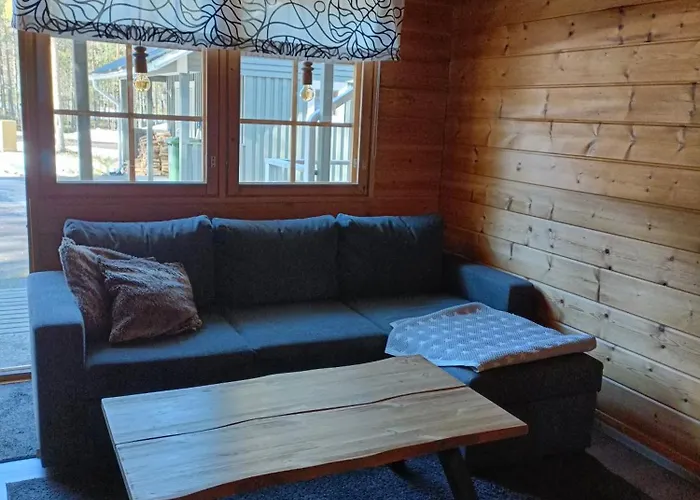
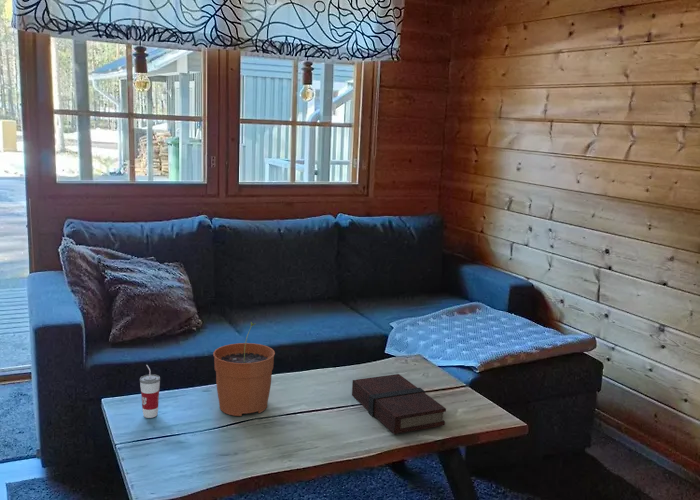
+ plant pot (244, 366)
+ book (397, 401)
+ cup (150, 390)
